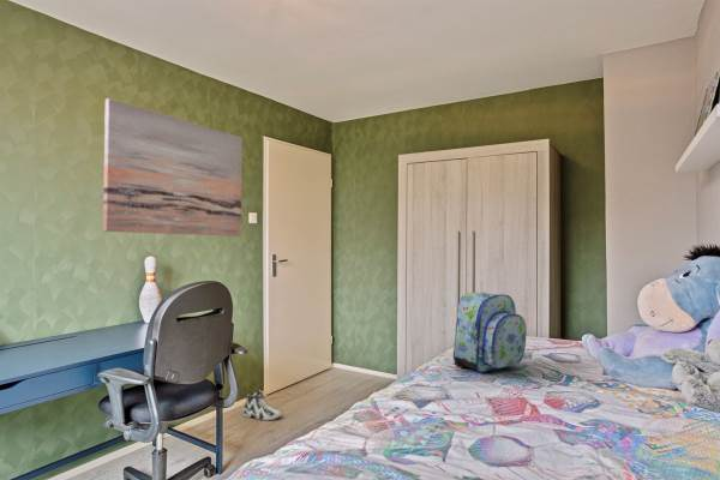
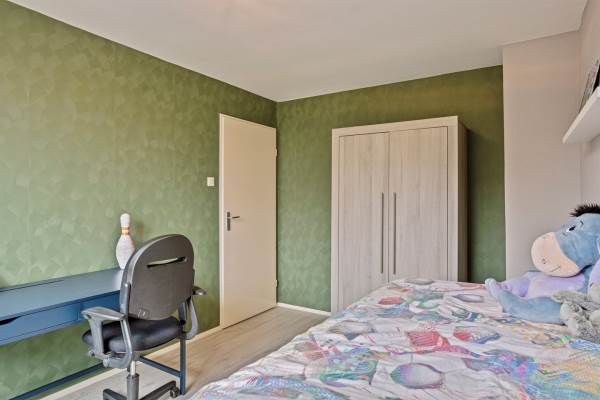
- sneaker (262, 403)
- backpack (491, 330)
- wall art (182, 176)
